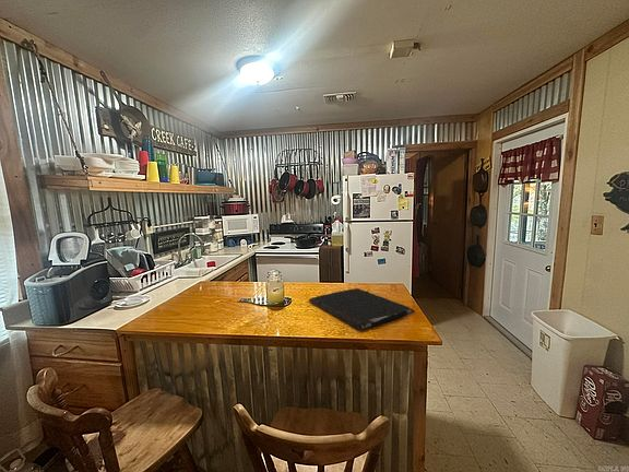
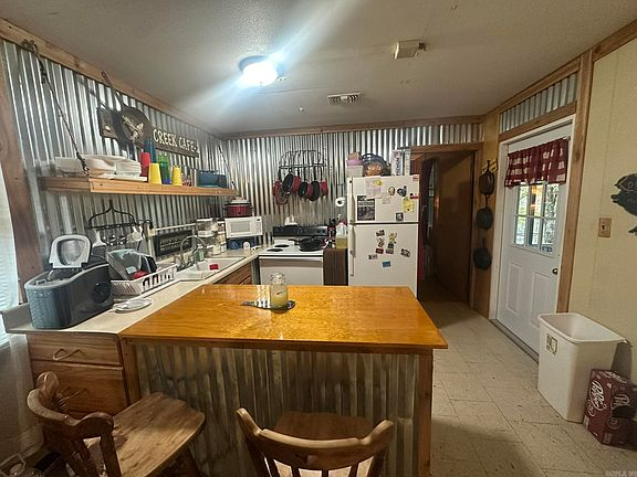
- cutting board (358, 304)
